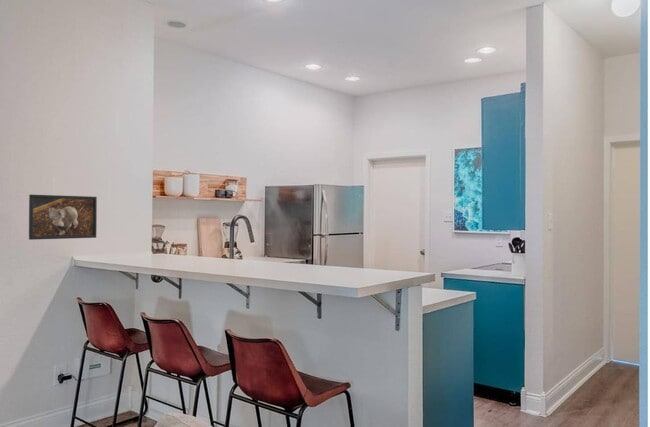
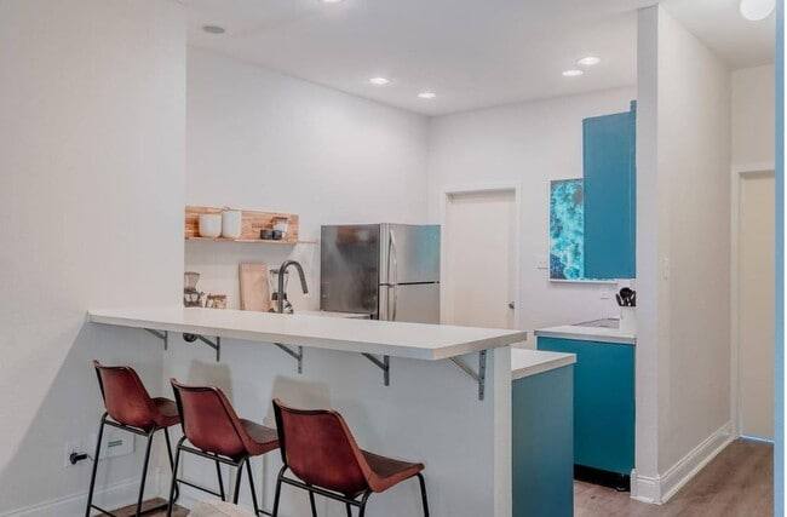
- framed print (64, 217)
